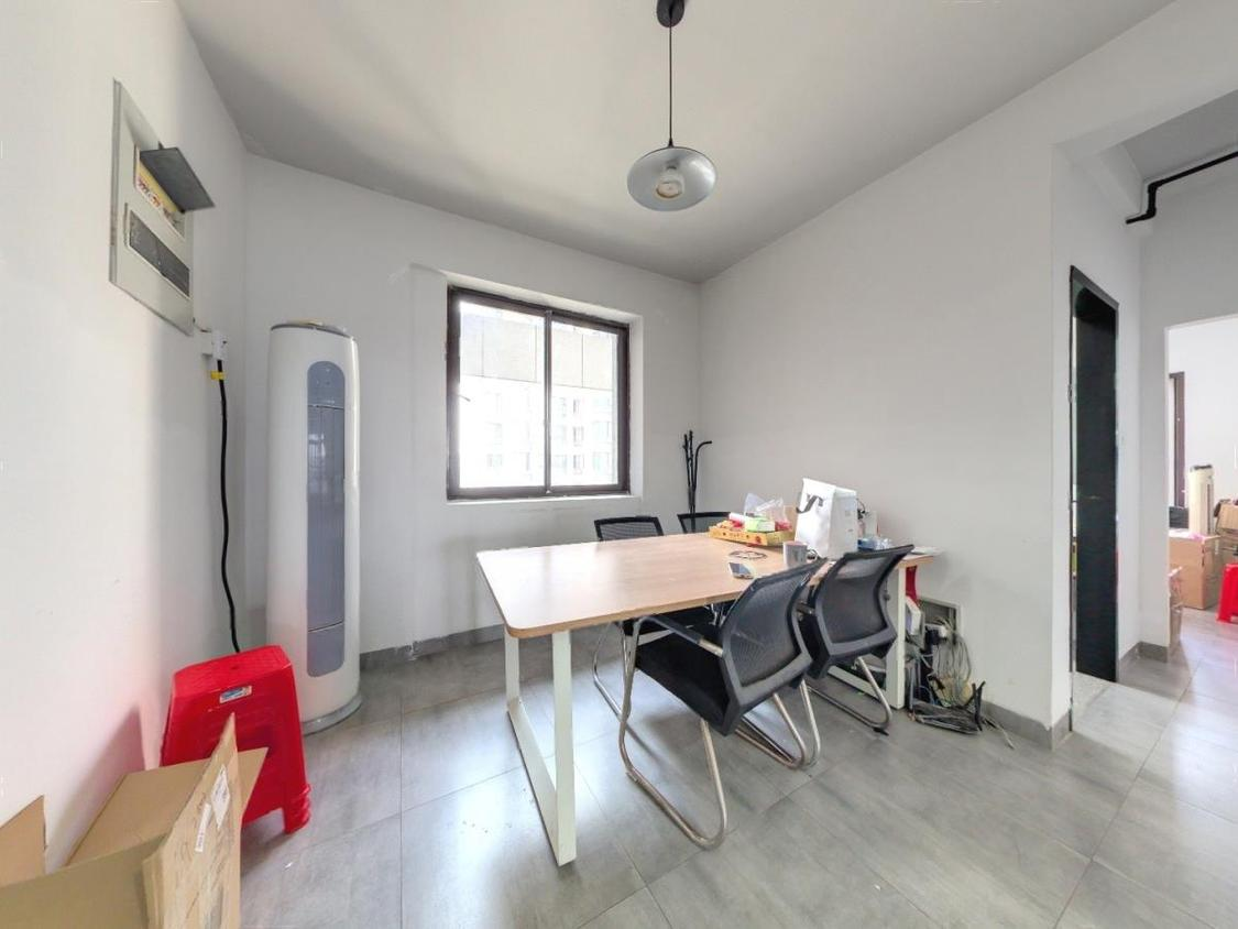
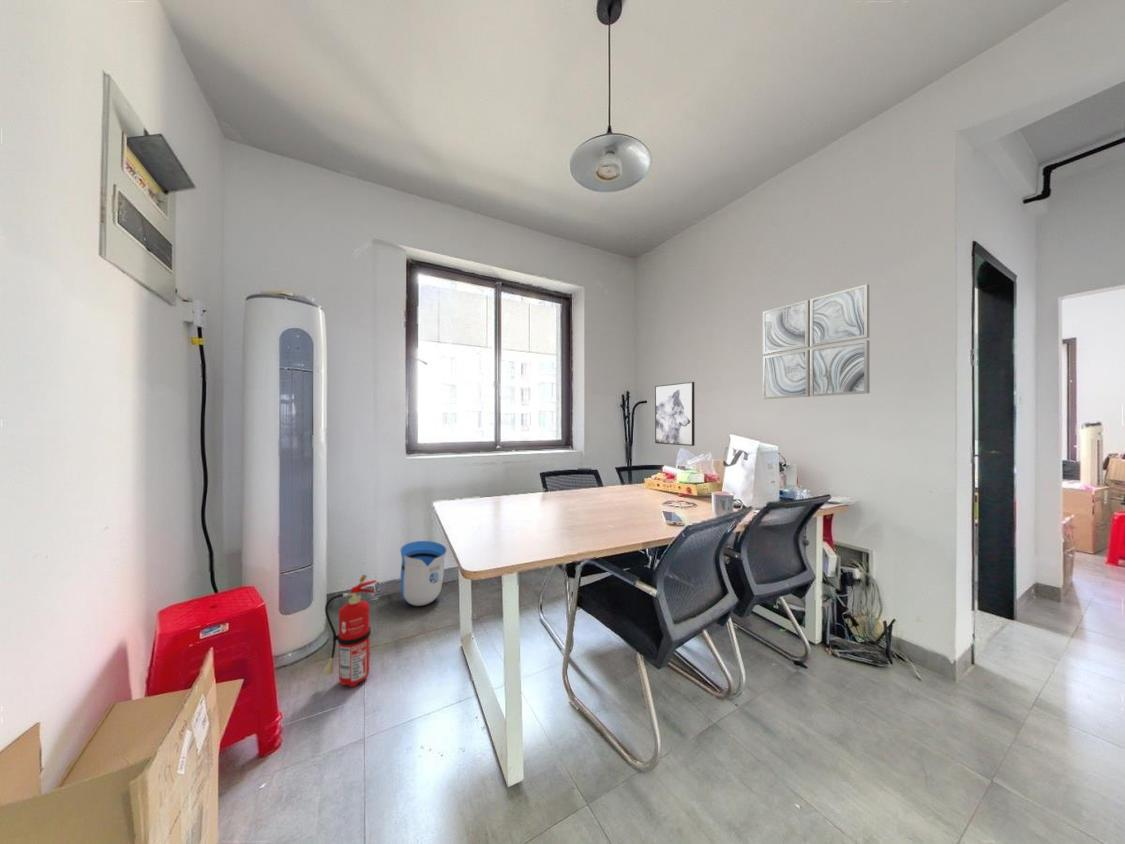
+ wall art (811, 349)
+ sun visor (423, 573)
+ fire extinguisher (350, 629)
+ wall art (673, 414)
